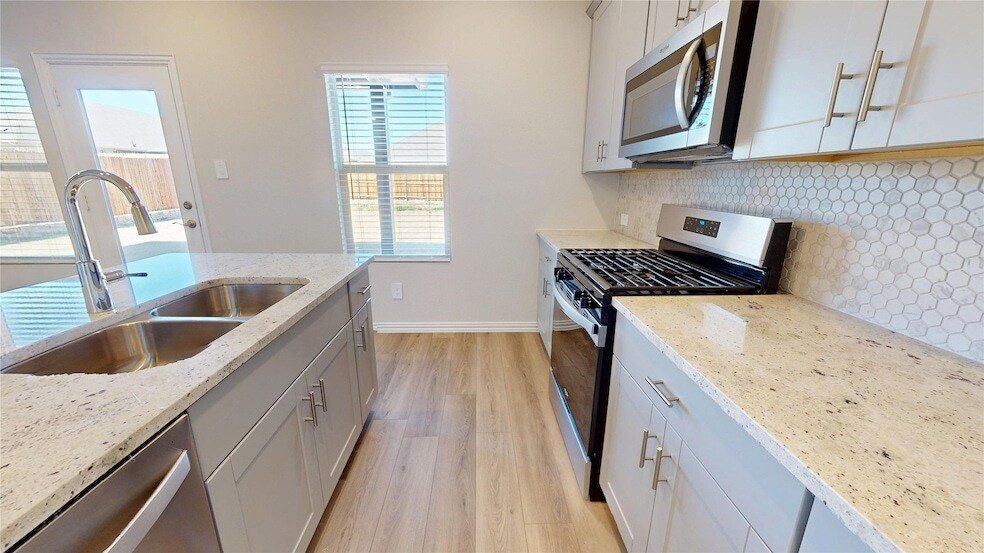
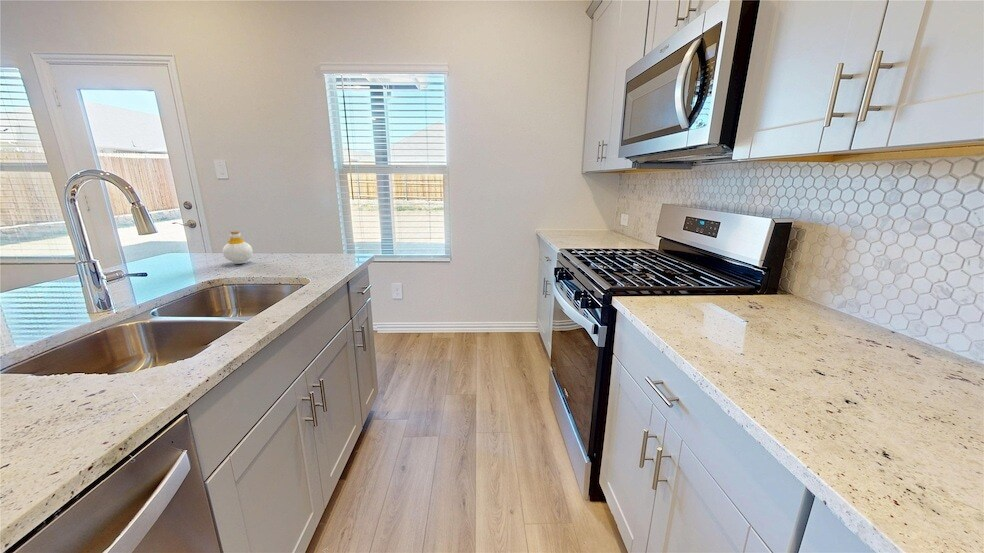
+ bottle (236, 247)
